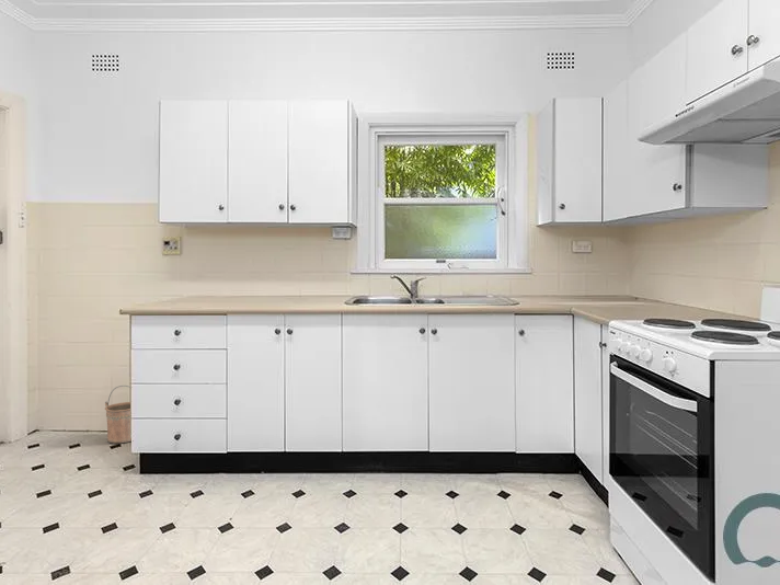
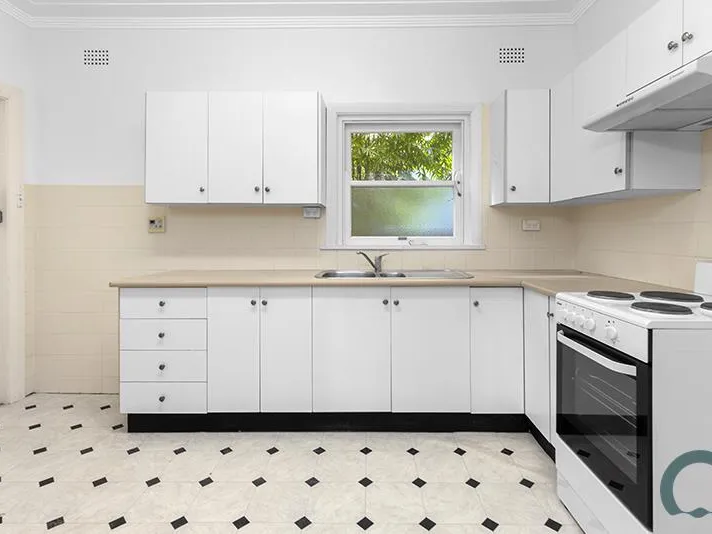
- bucket (124, 411)
